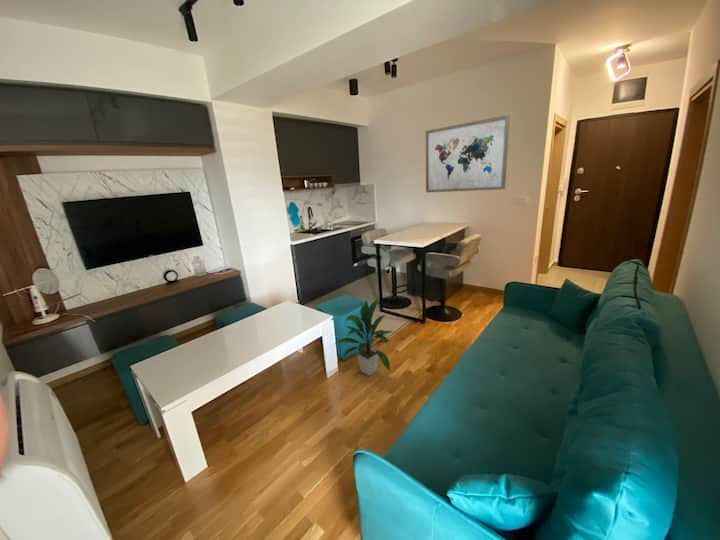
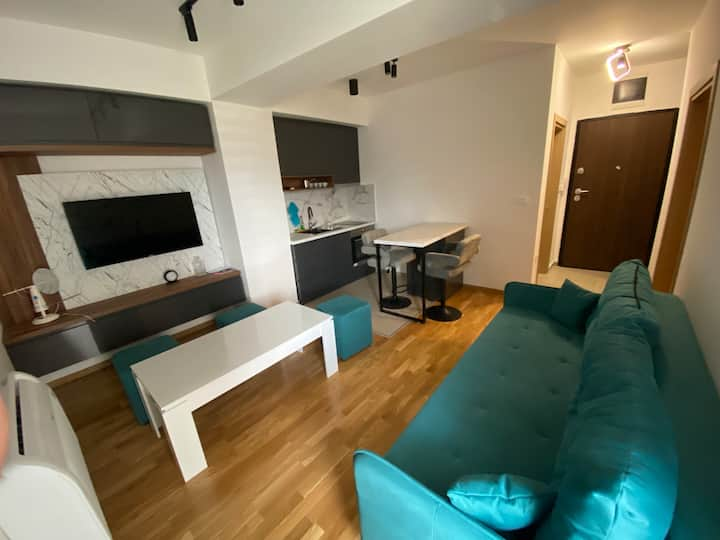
- indoor plant (367, 339)
- wall art (462, 158)
